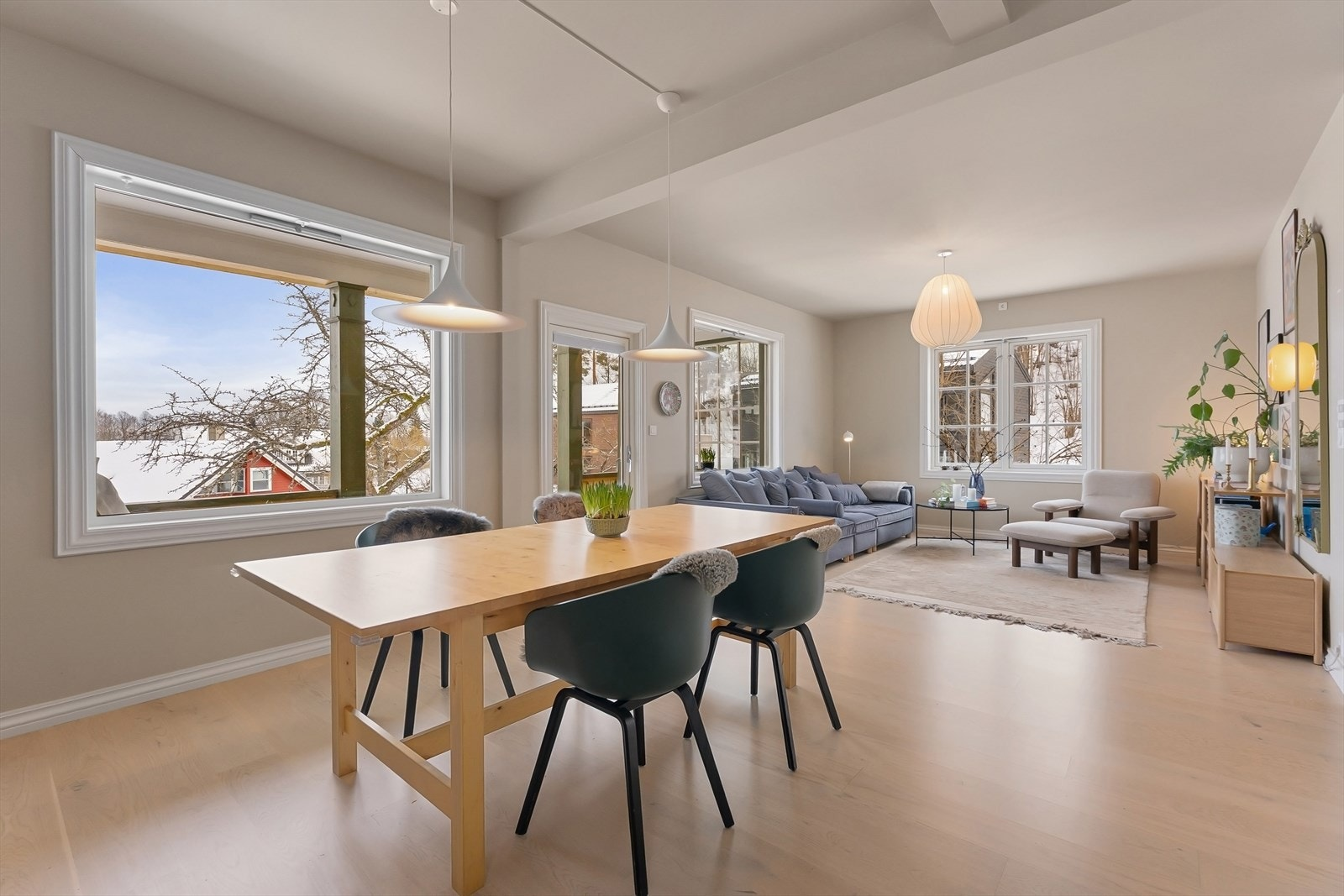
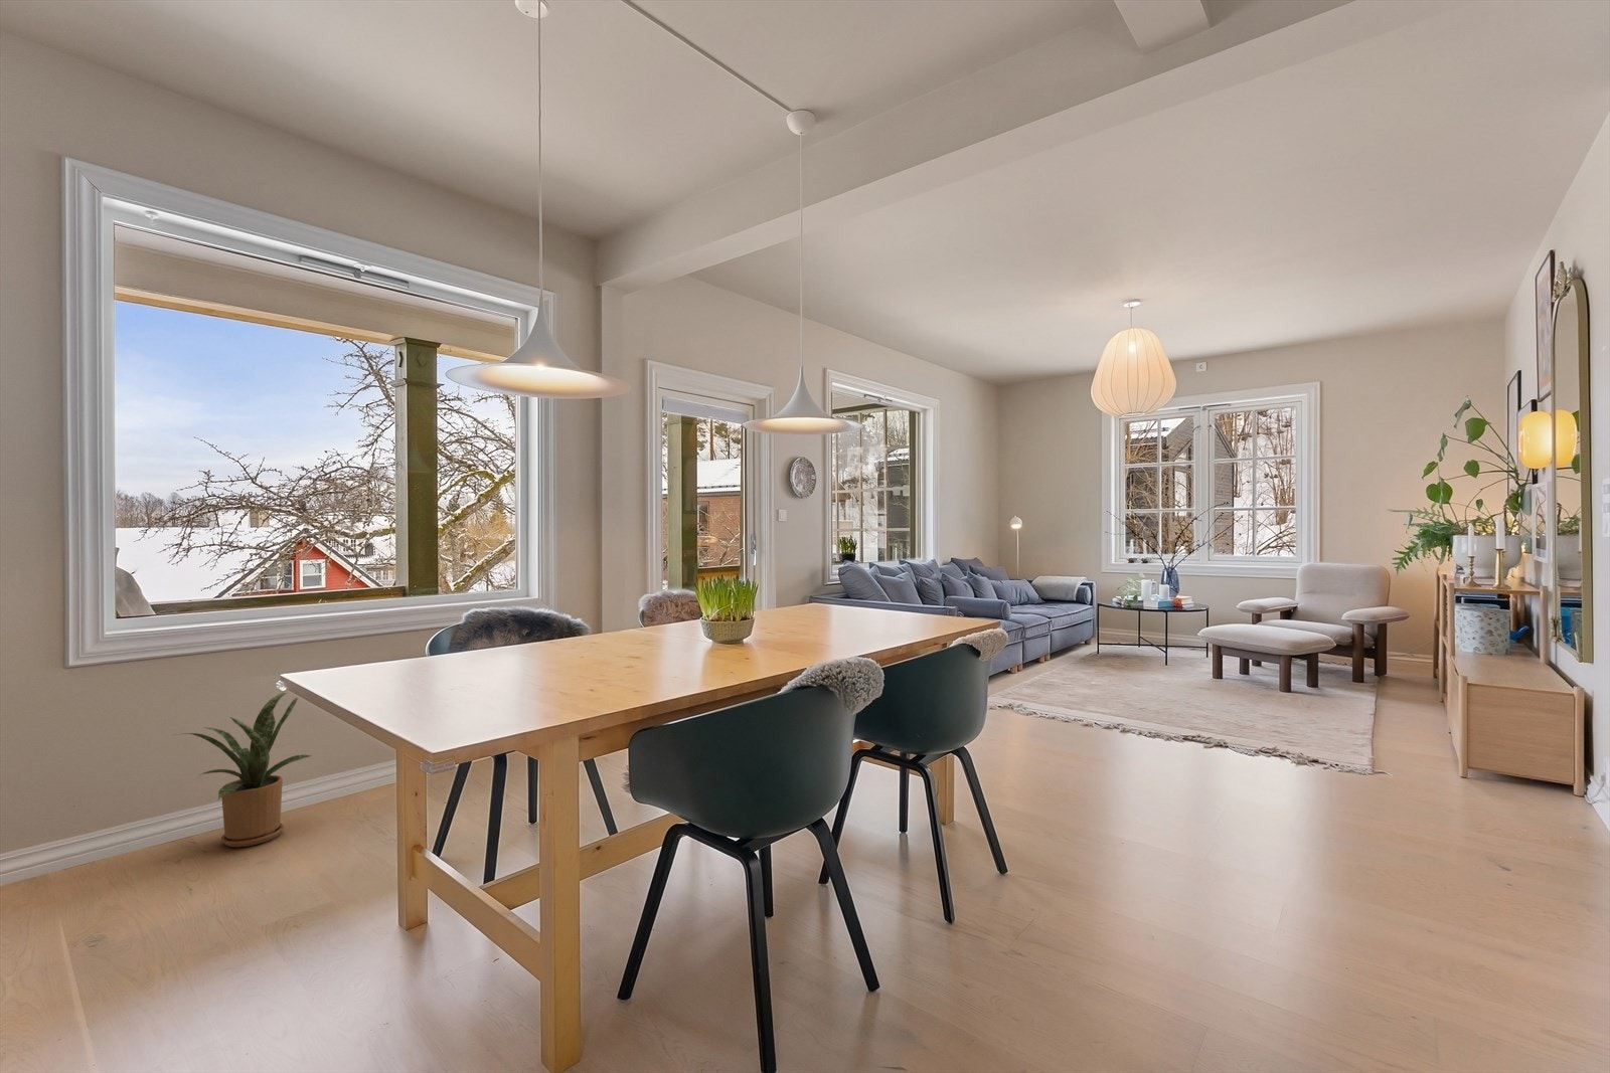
+ house plant (246, 768)
